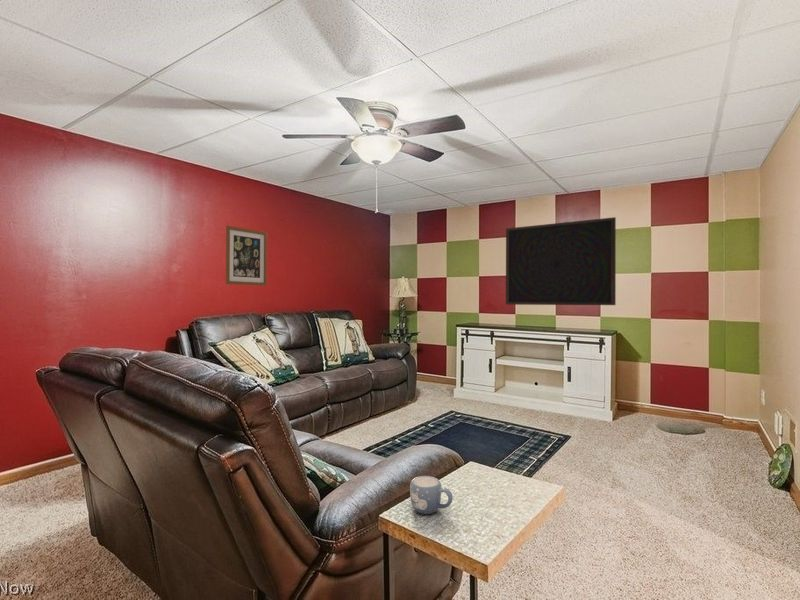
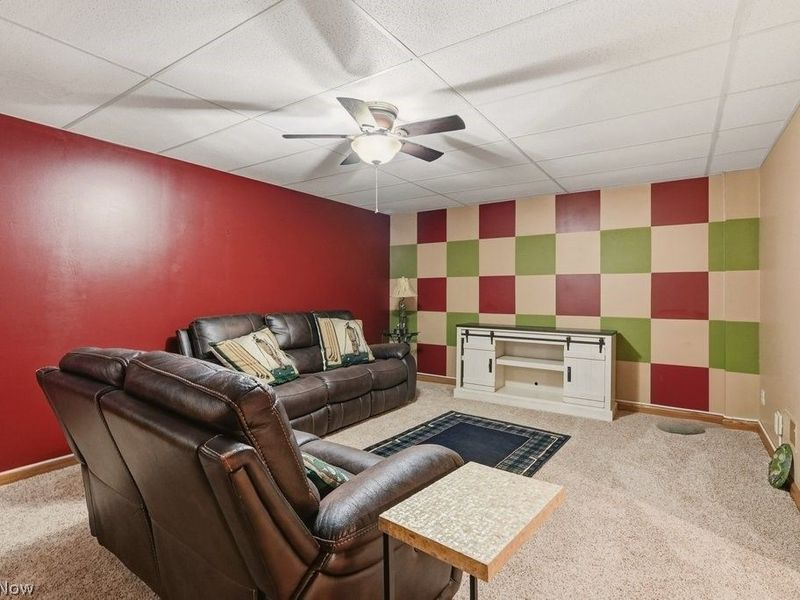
- television (556, 264)
- wall art (247, 257)
- mug (431, 497)
